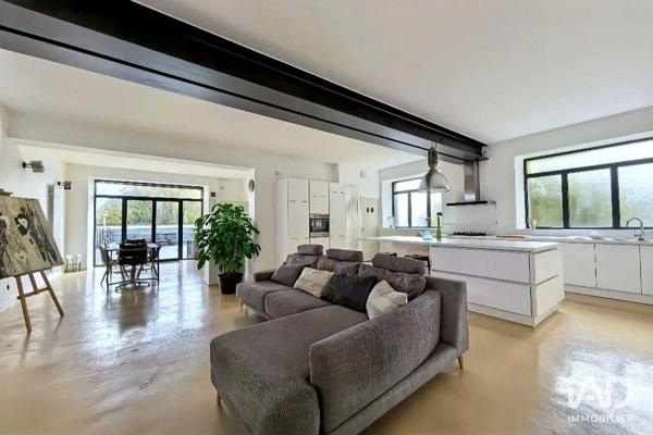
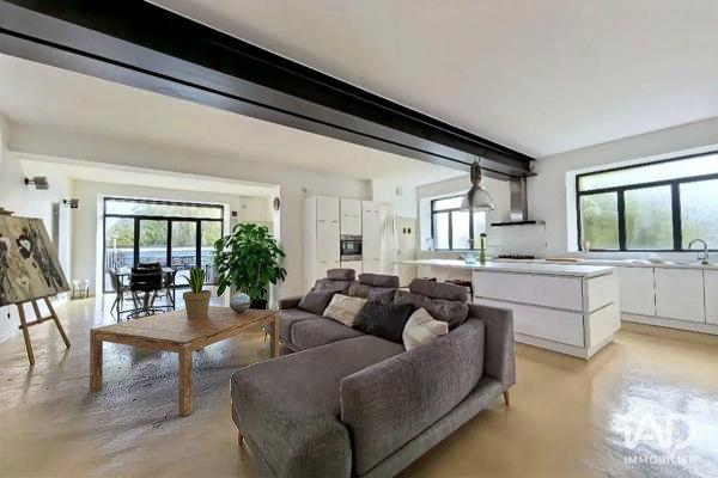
+ decorative sphere (239, 302)
+ potted plant (195, 290)
+ coffee table (194, 347)
